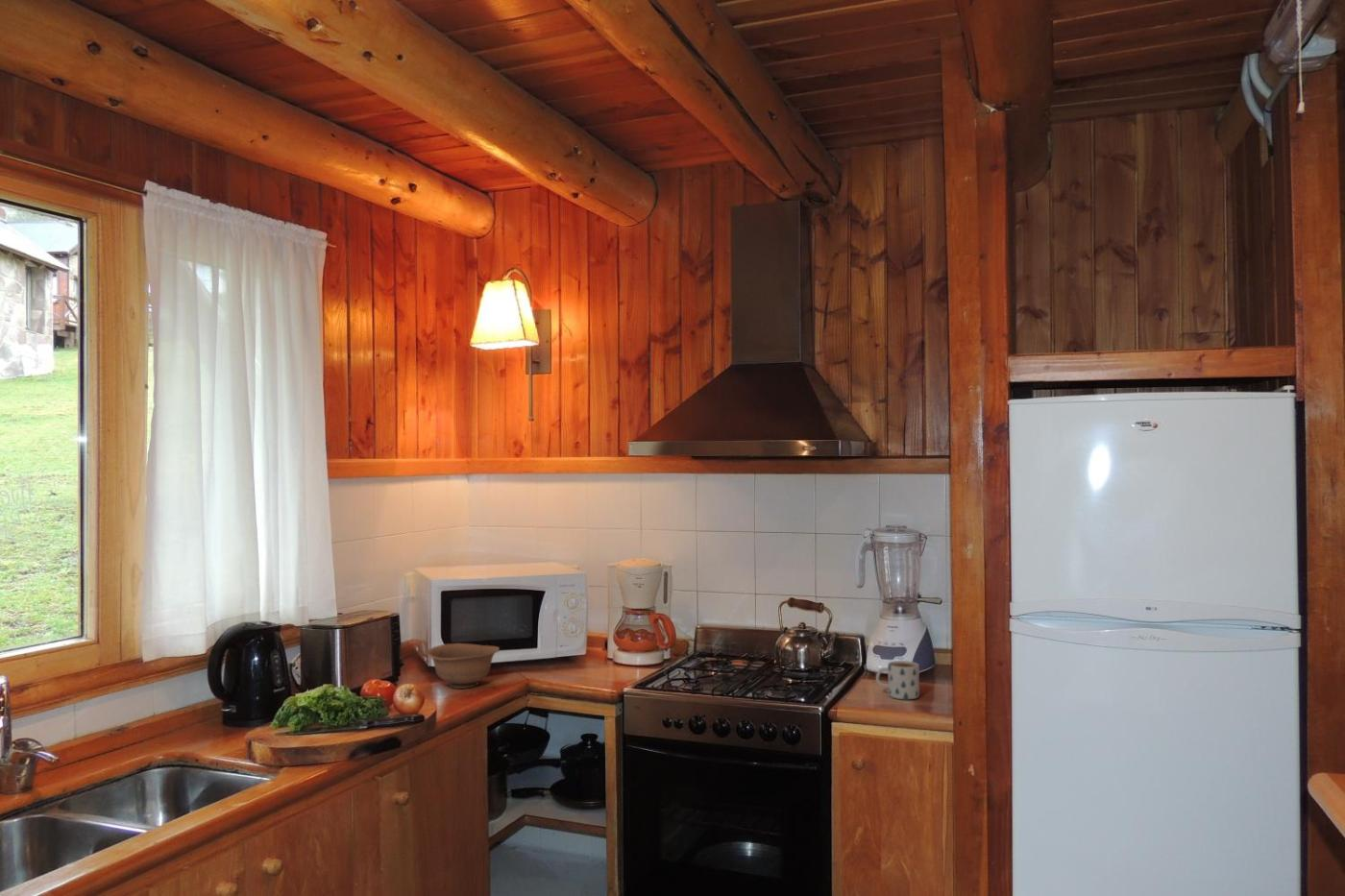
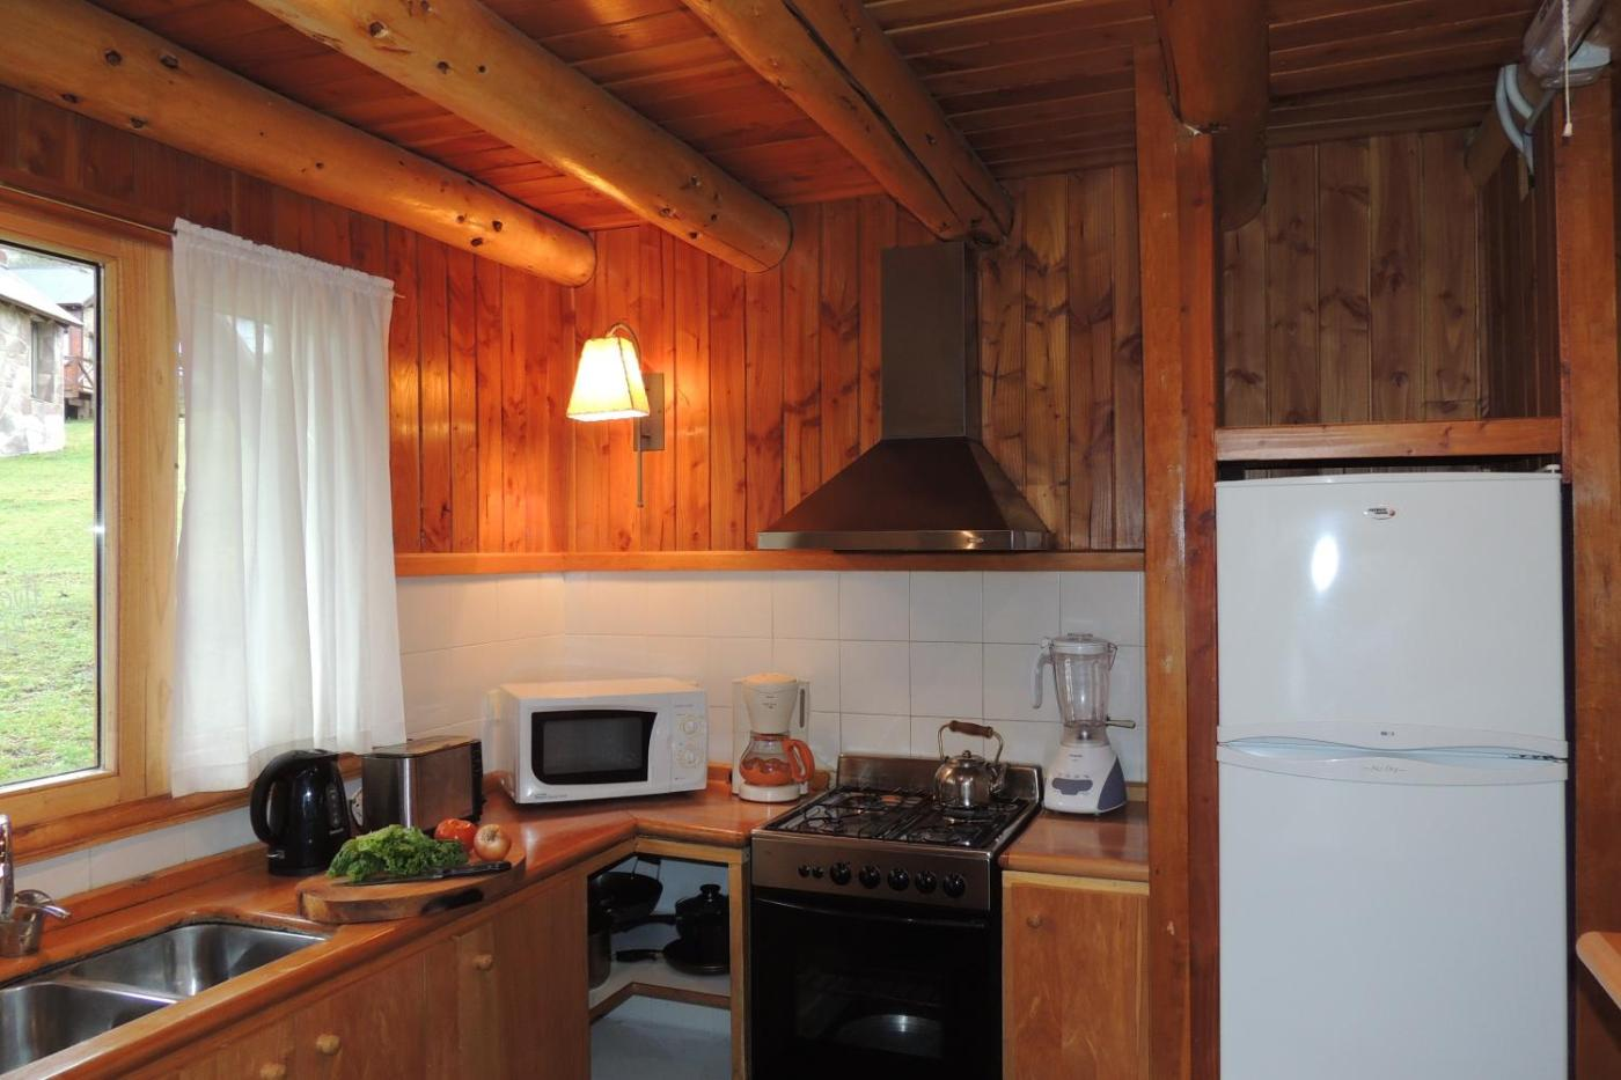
- mug (897, 679)
- bowl (463, 666)
